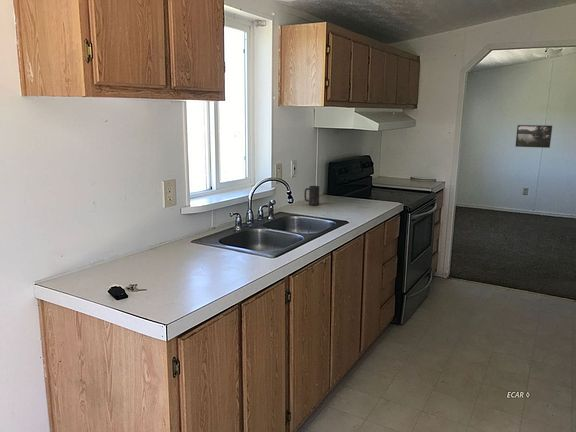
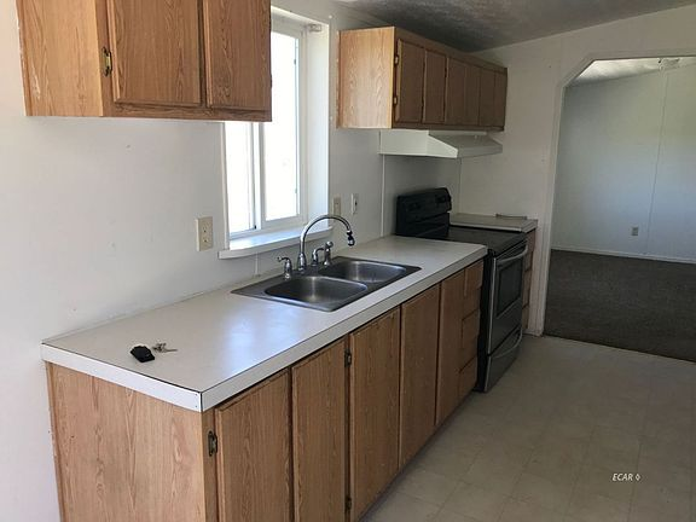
- mug (311, 195)
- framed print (533, 136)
